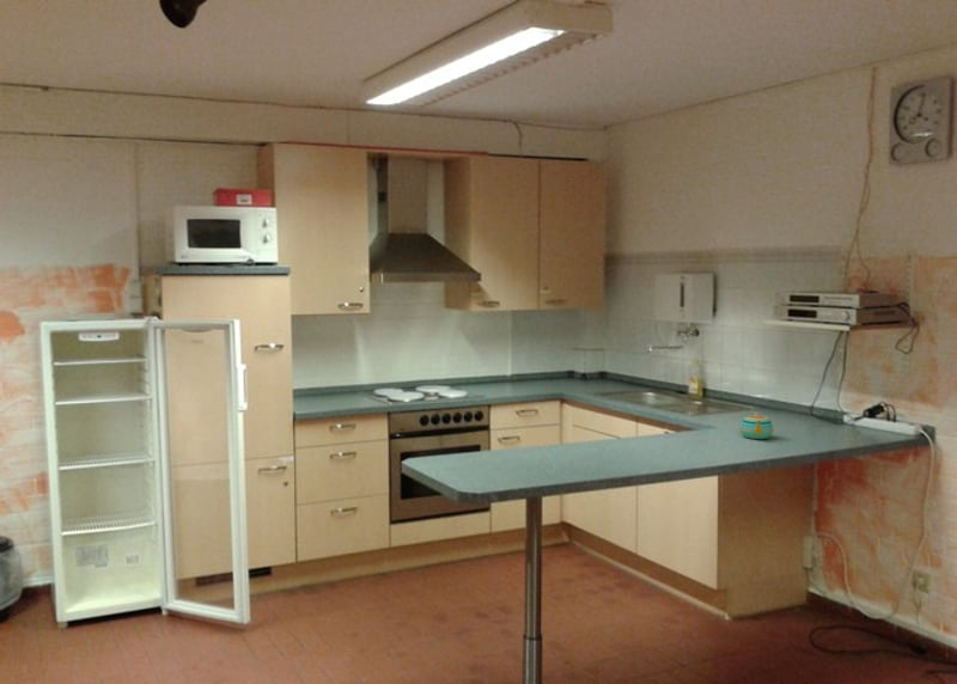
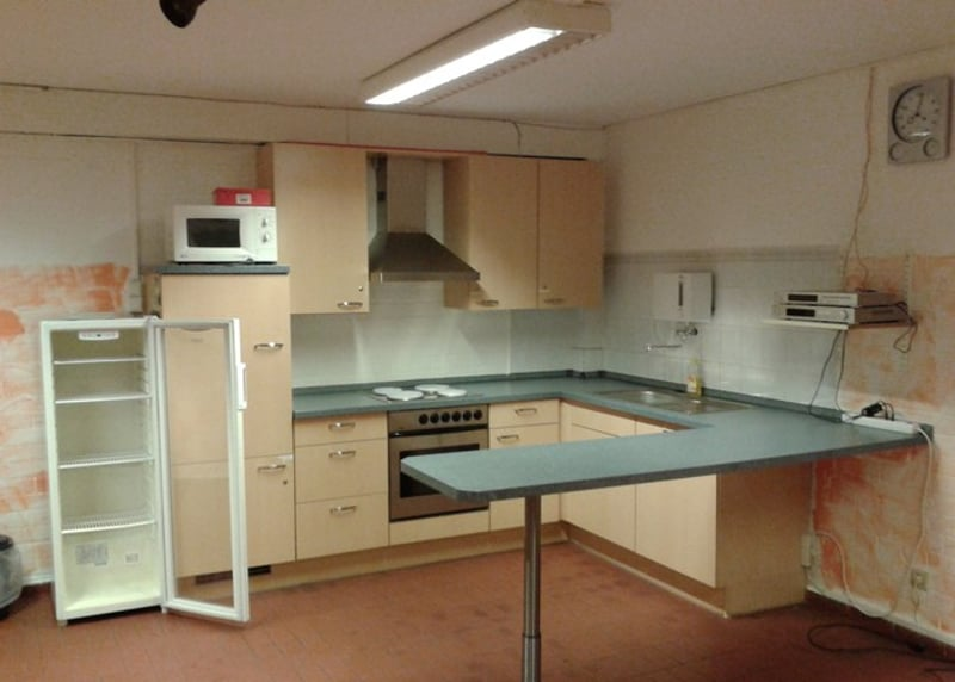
- teapot (756, 425)
